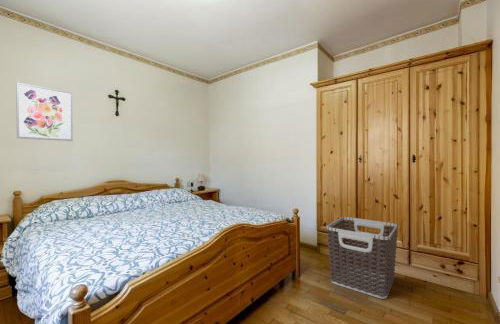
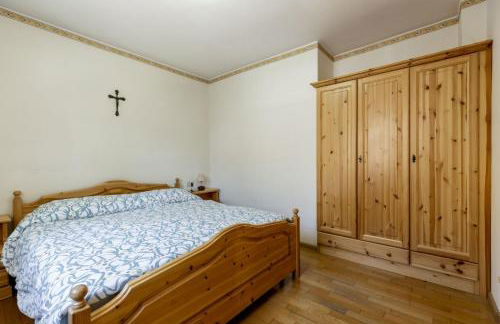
- wall art (46, 113)
- clothes hamper (362, 252)
